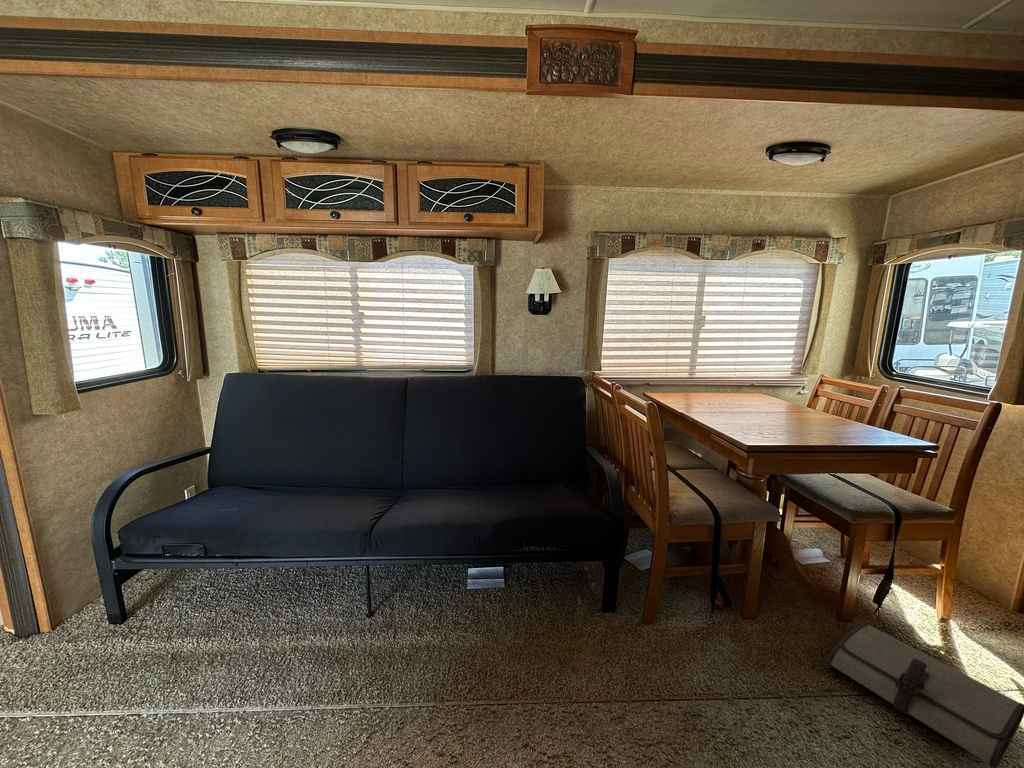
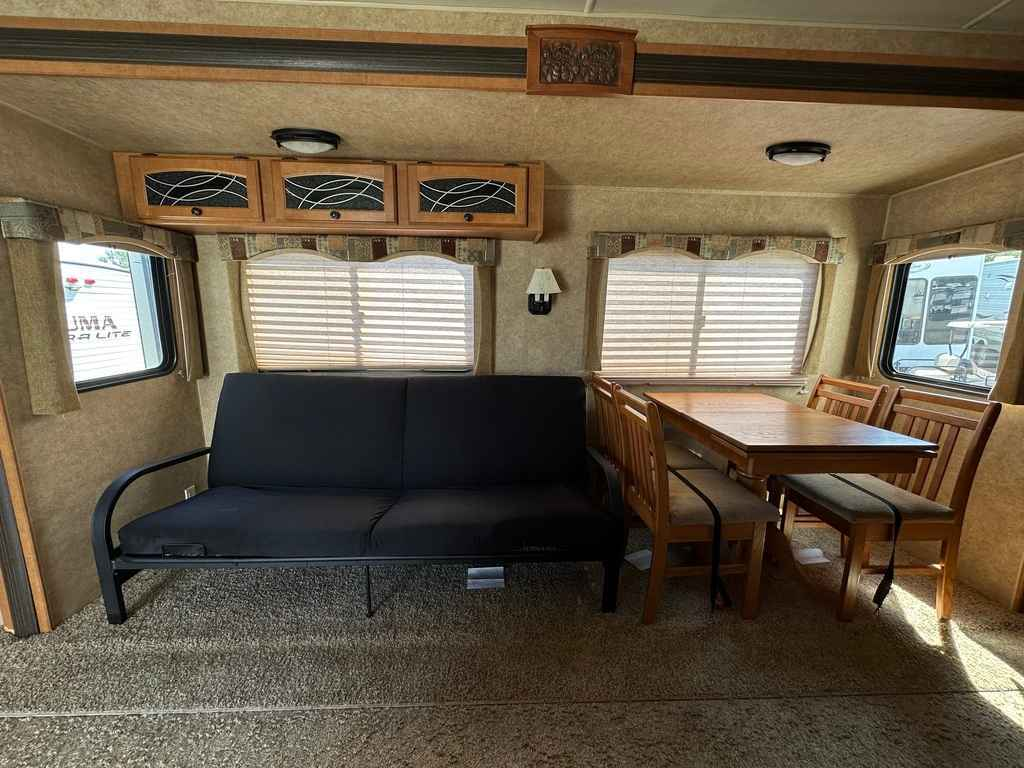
- tool roll (921, 674)
